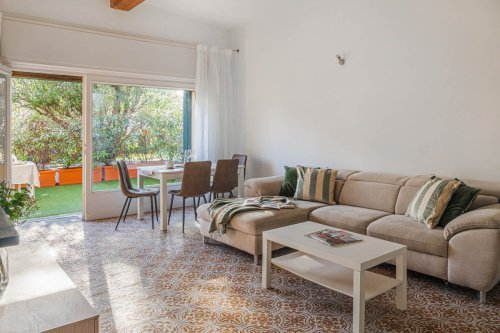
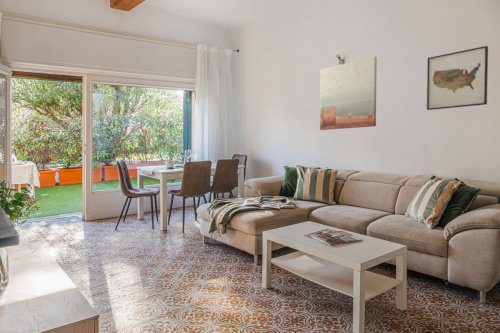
+ wall art (346, 96)
+ wall art (455, 79)
